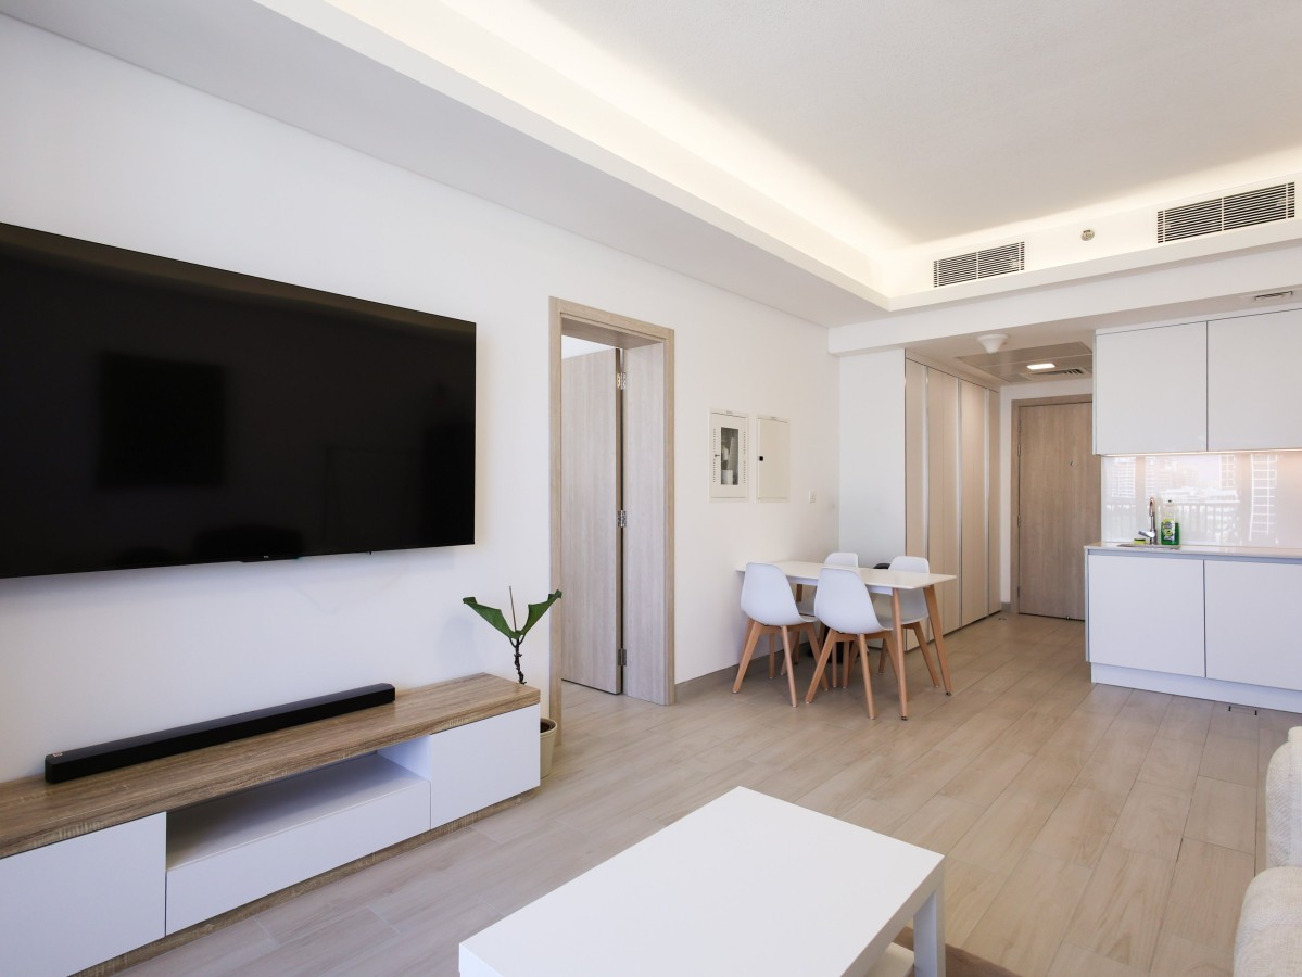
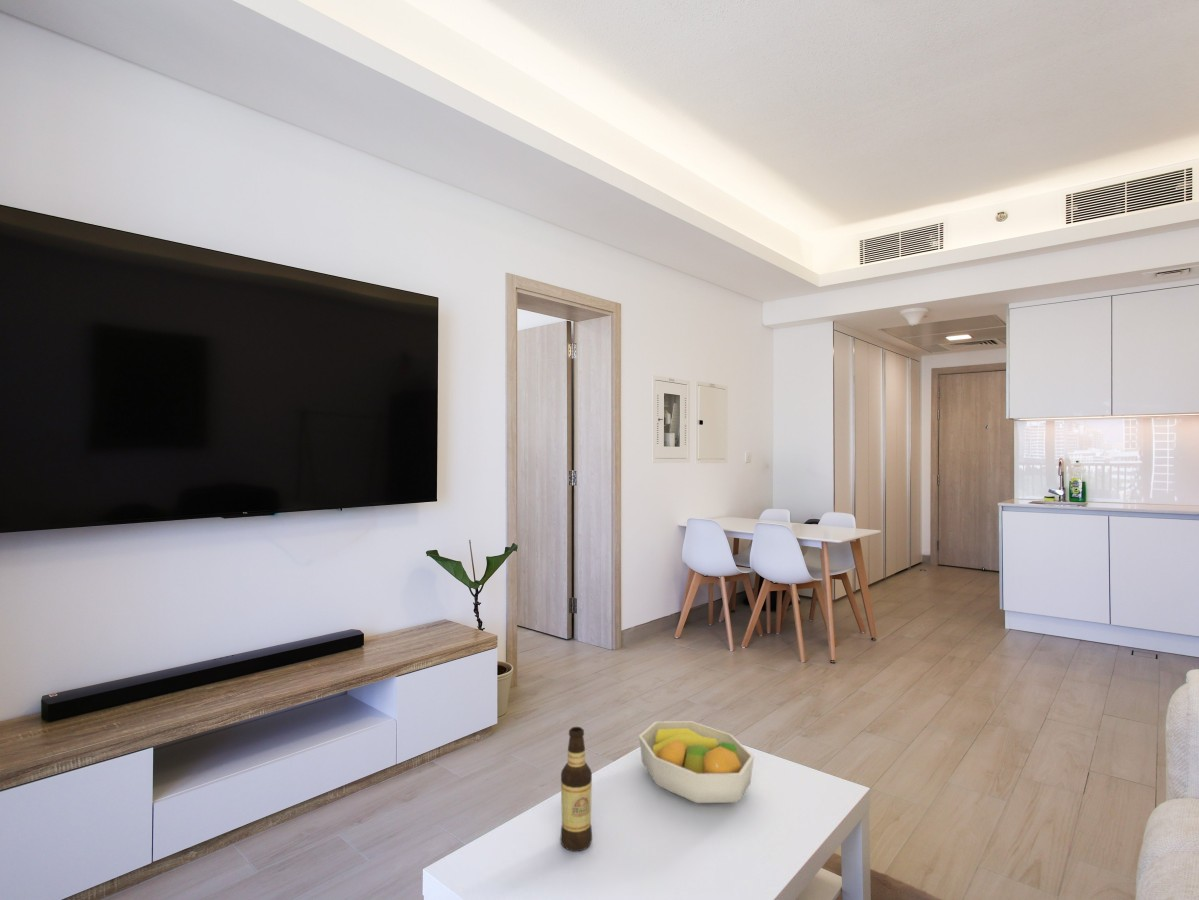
+ fruit bowl (694, 755)
+ bottle (576, 785)
